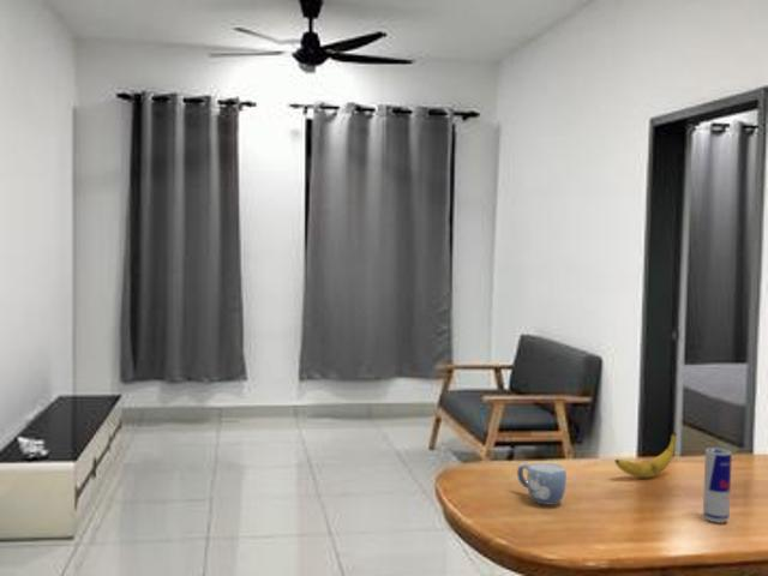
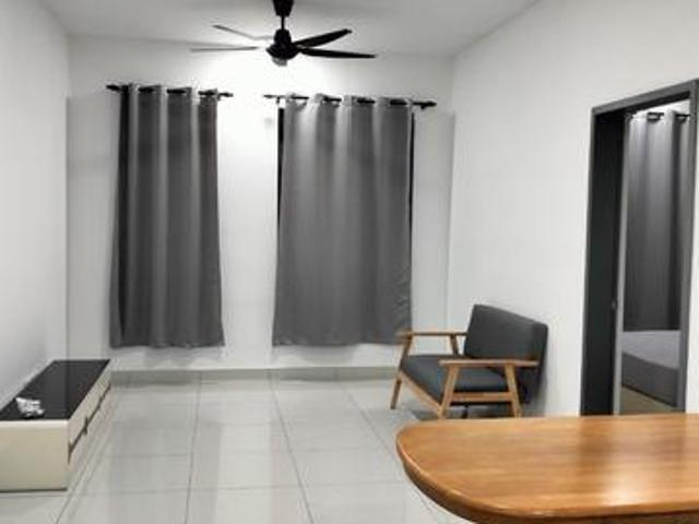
- beverage can (716, 485)
- banana (648, 461)
- mug (539, 482)
